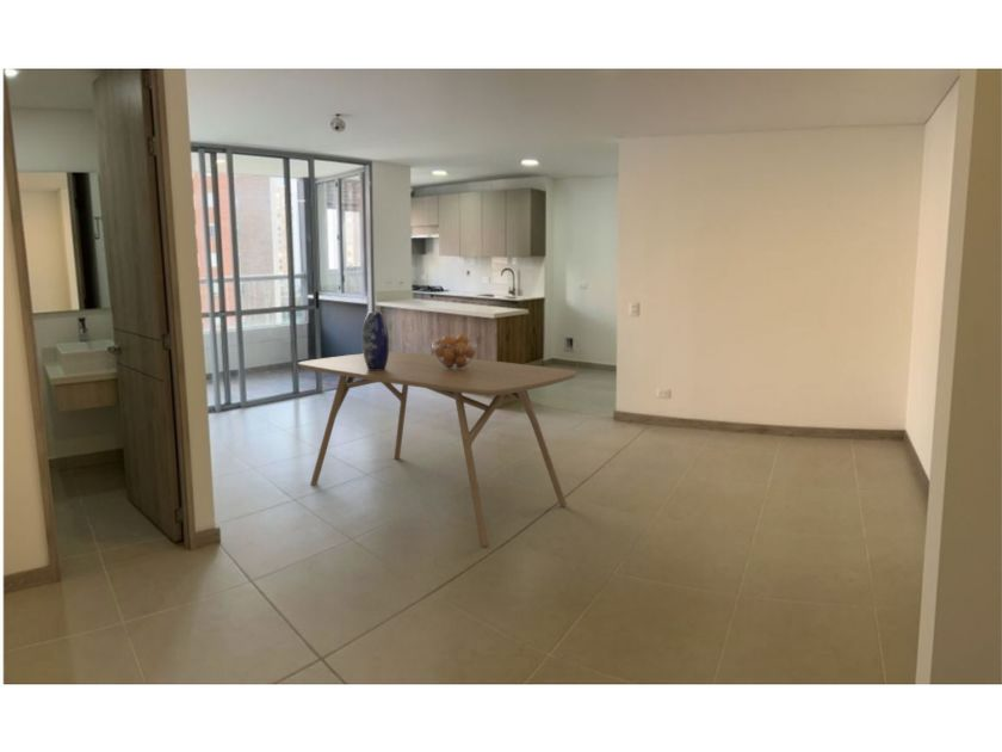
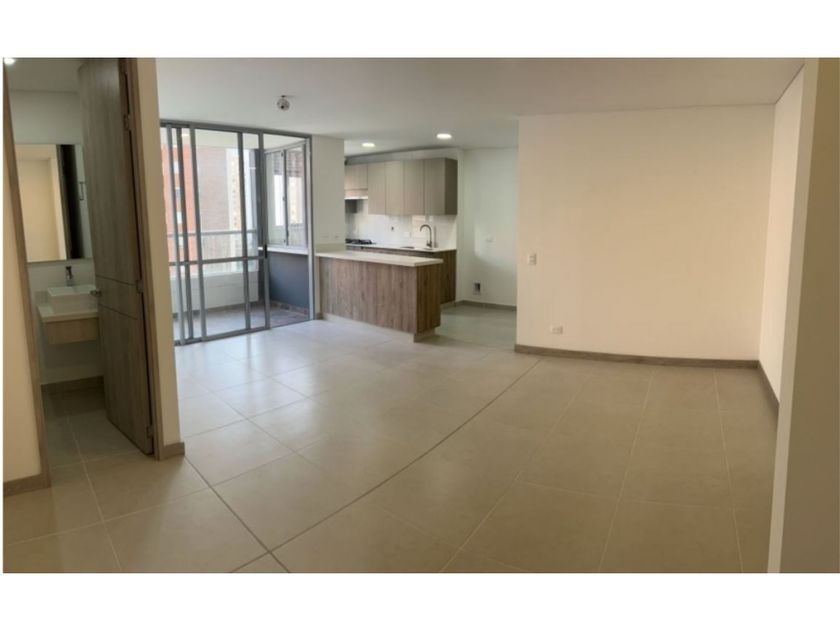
- vase (375, 340)
- fruit basket (454, 351)
- dining table (402, 431)
